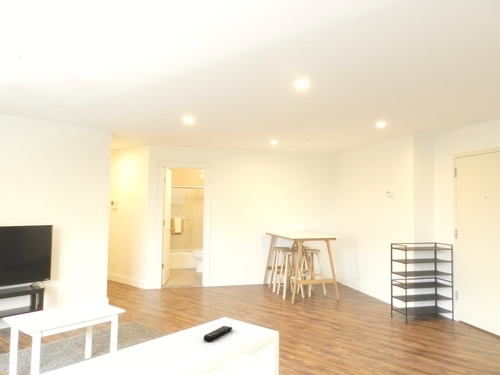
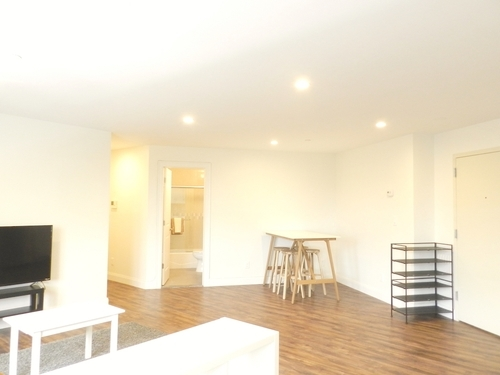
- remote control (218, 332)
